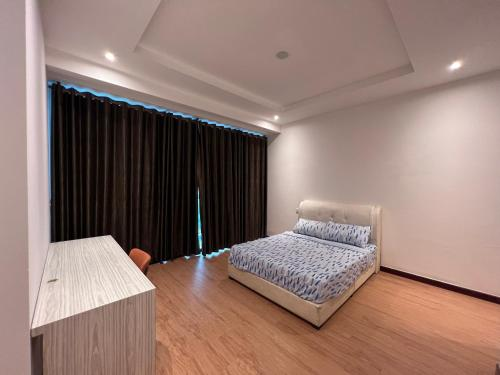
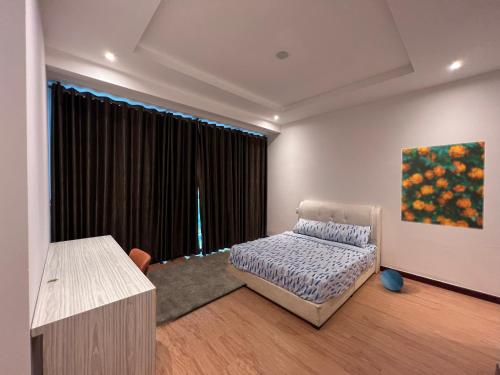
+ ball (391, 279)
+ rug (200, 275)
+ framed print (438, 185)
